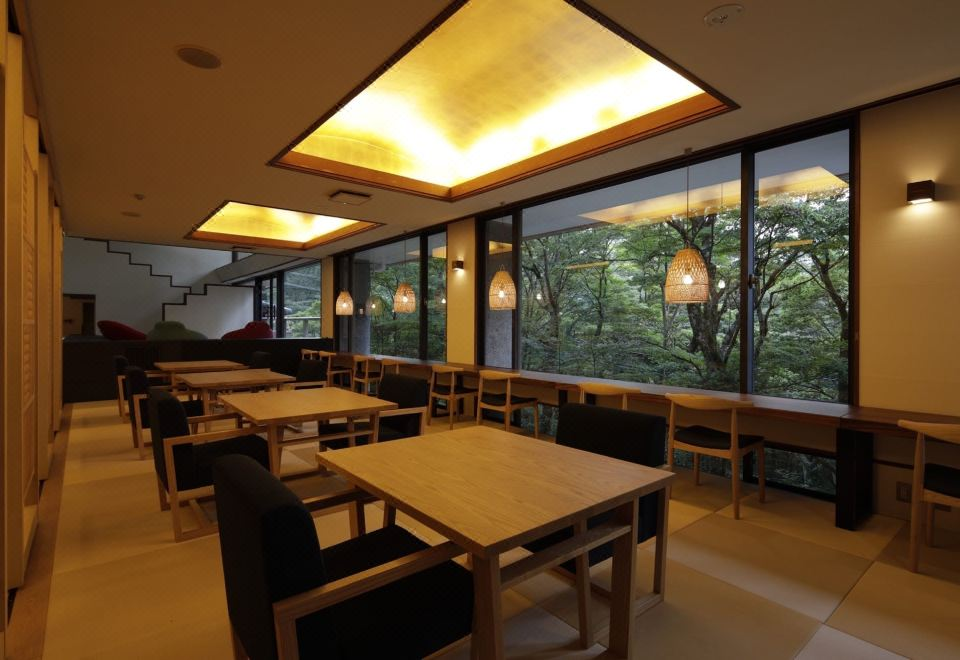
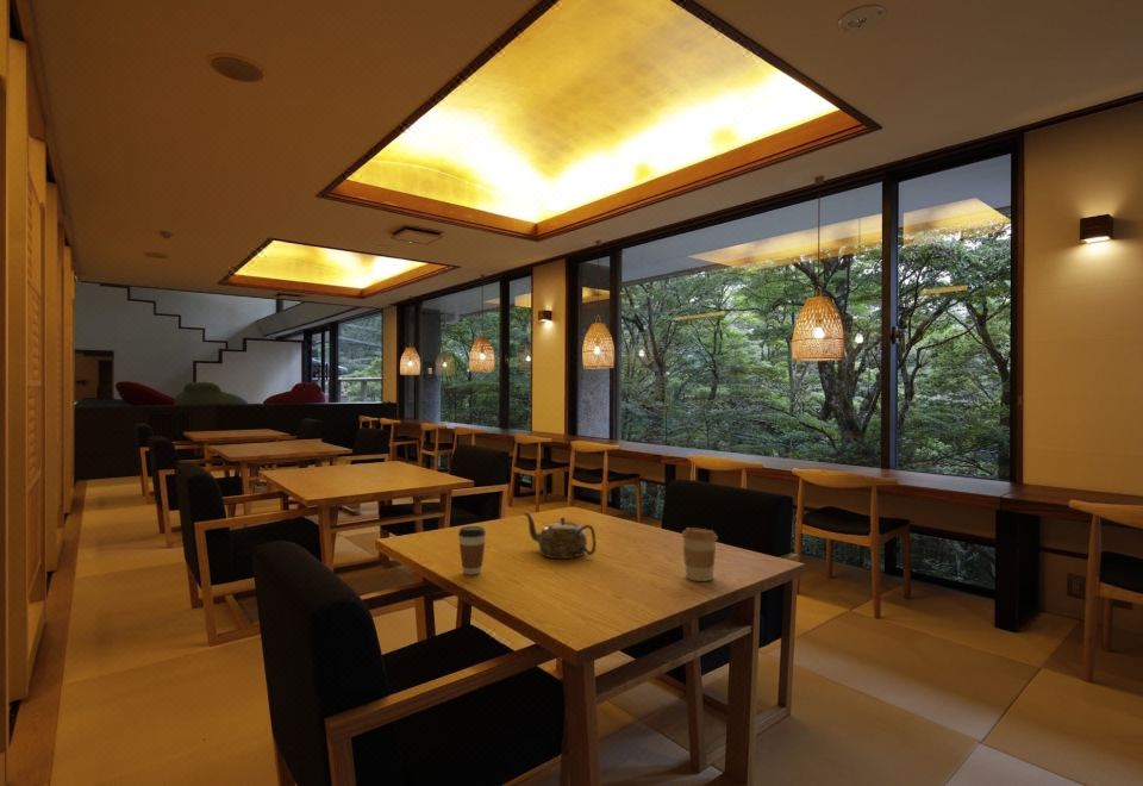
+ coffee cup (699, 553)
+ teapot (558, 534)
+ coffee cup (471, 549)
